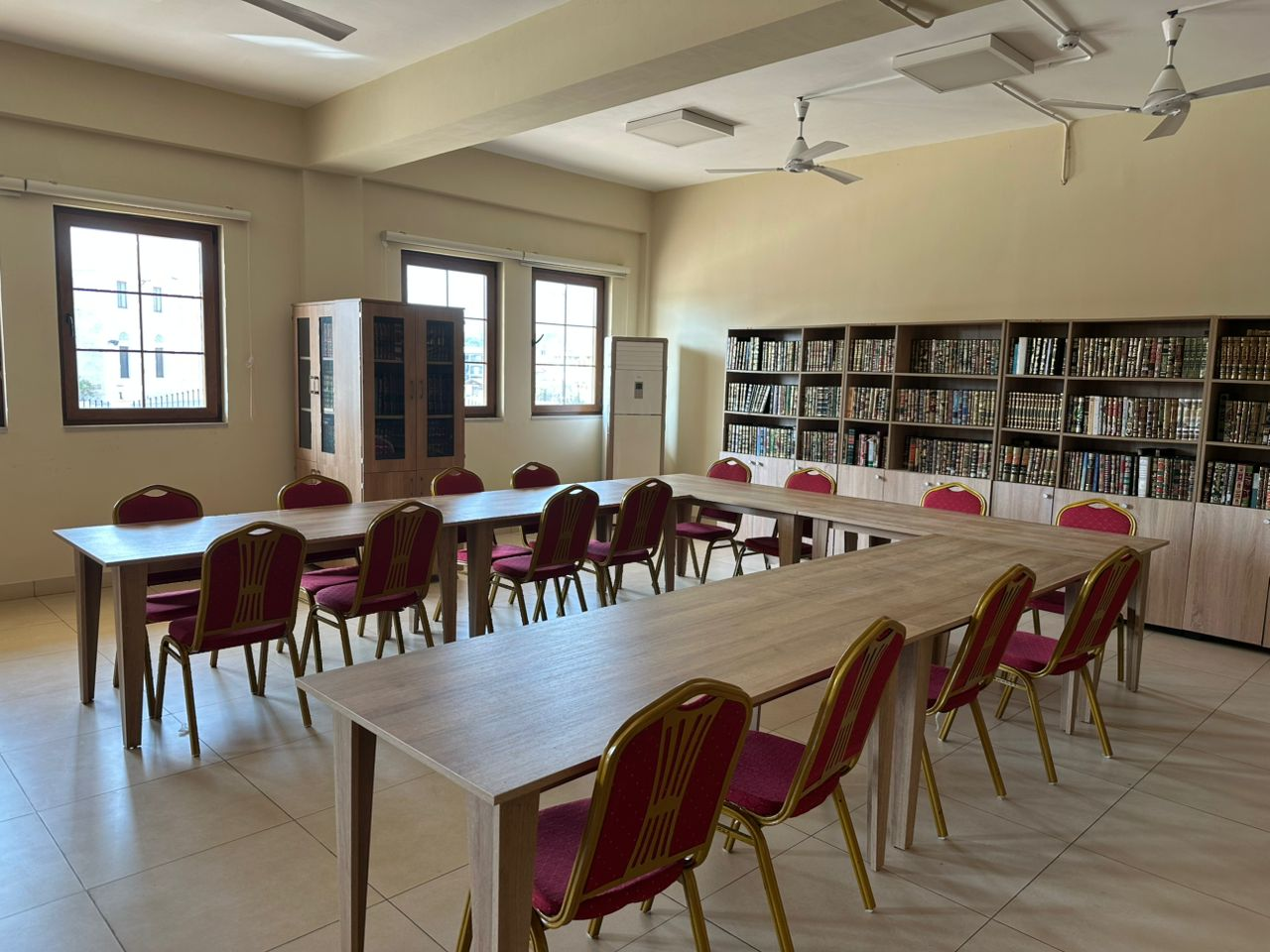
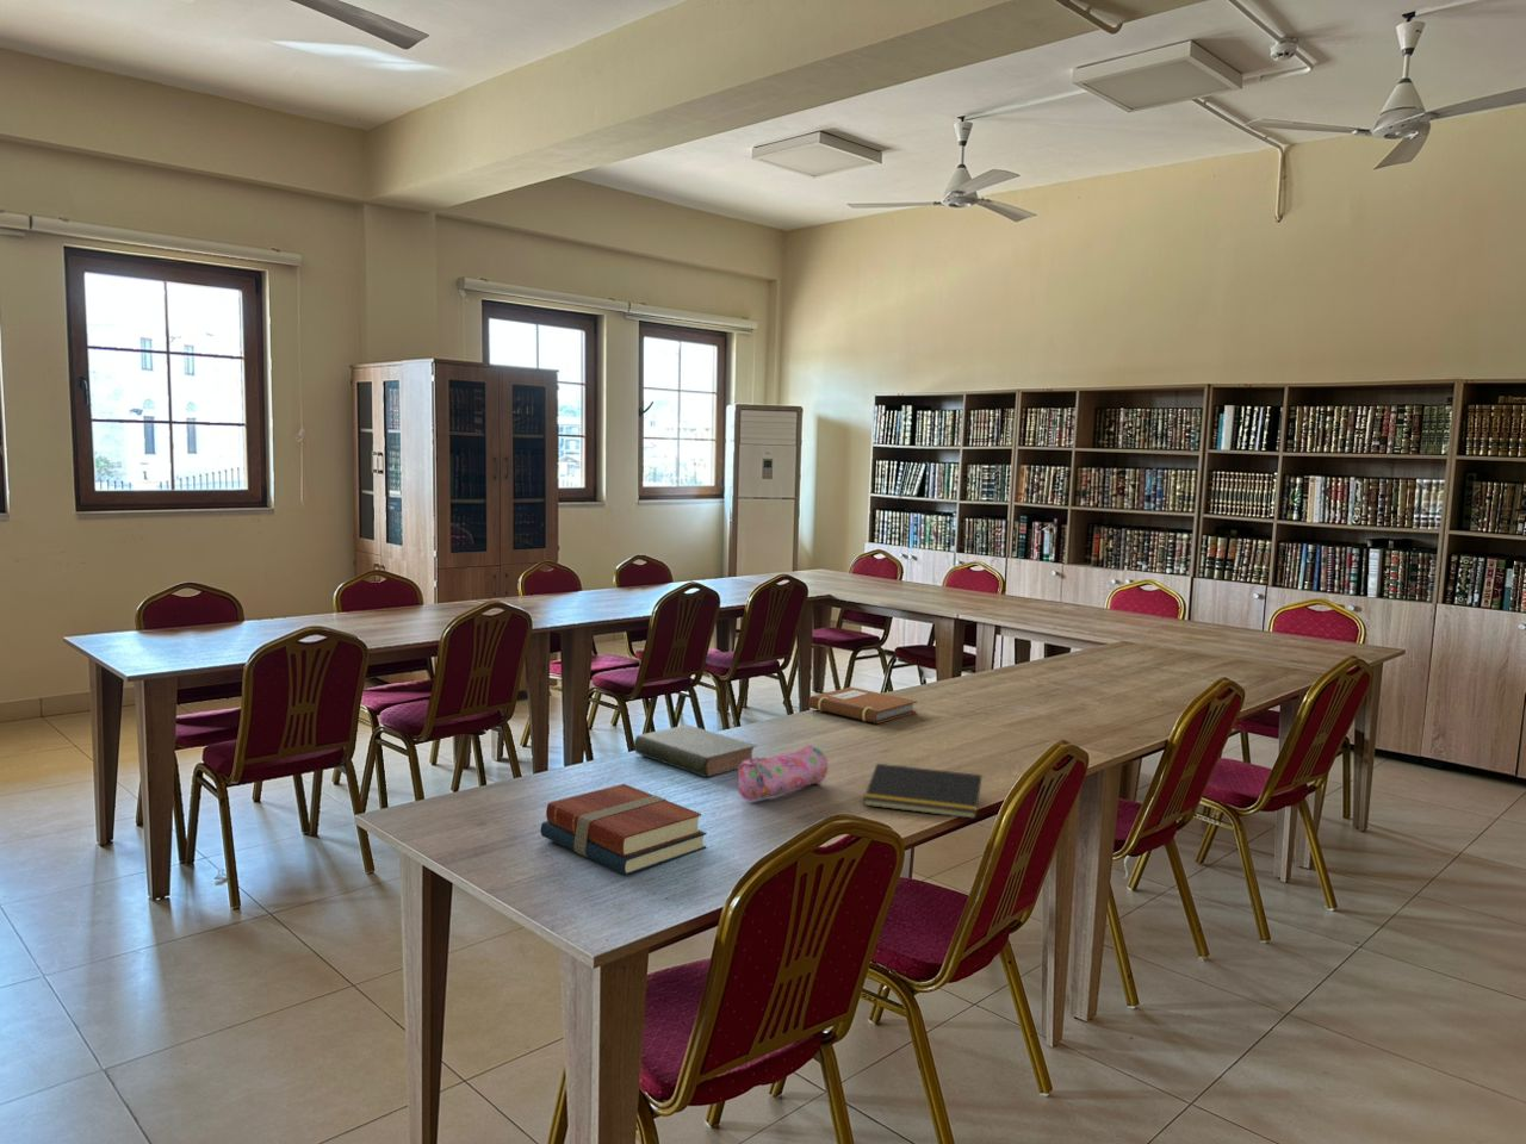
+ notepad (923, 788)
+ book (693, 750)
+ books (622, 824)
+ pencil case (782, 771)
+ notebook (859, 704)
